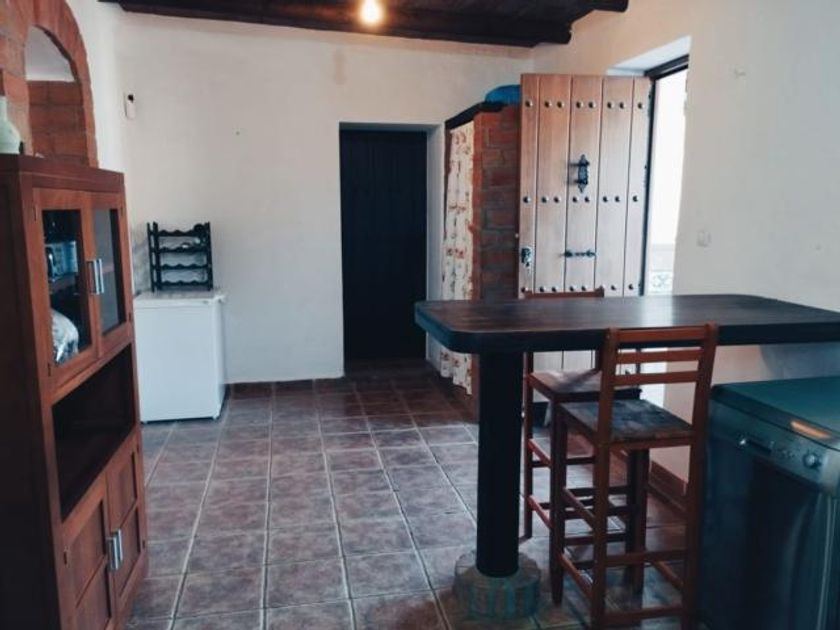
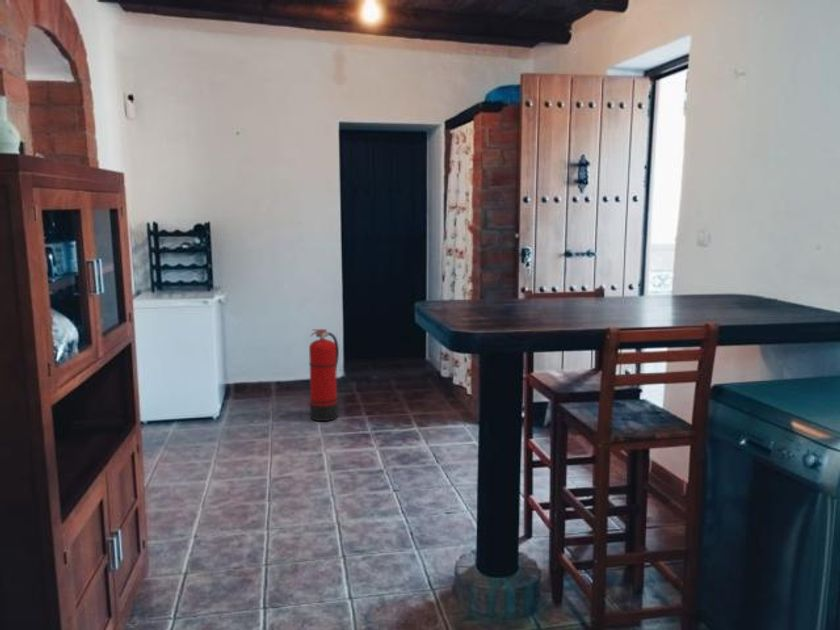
+ fire extinguisher (325, 372)
